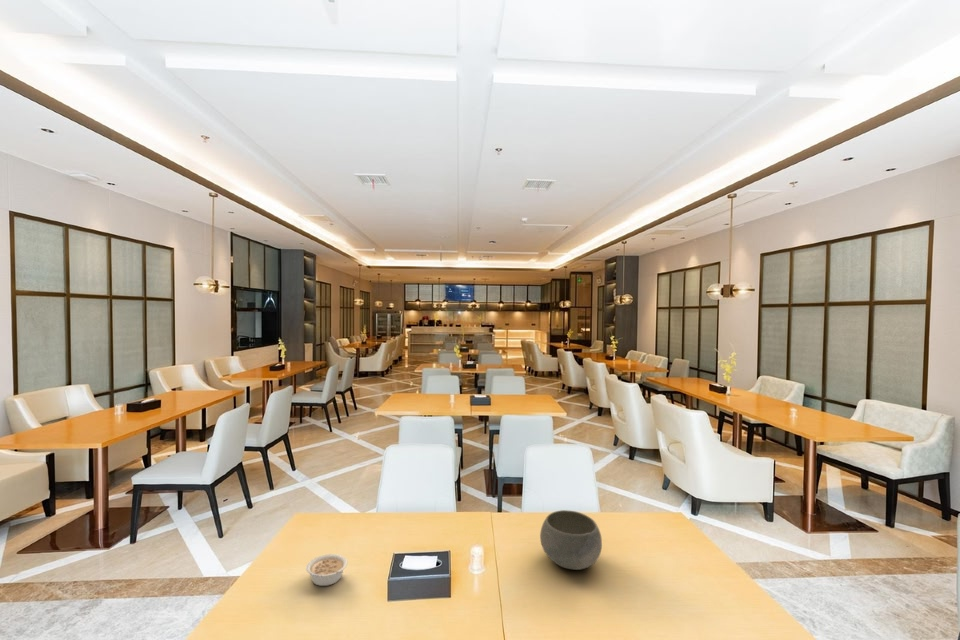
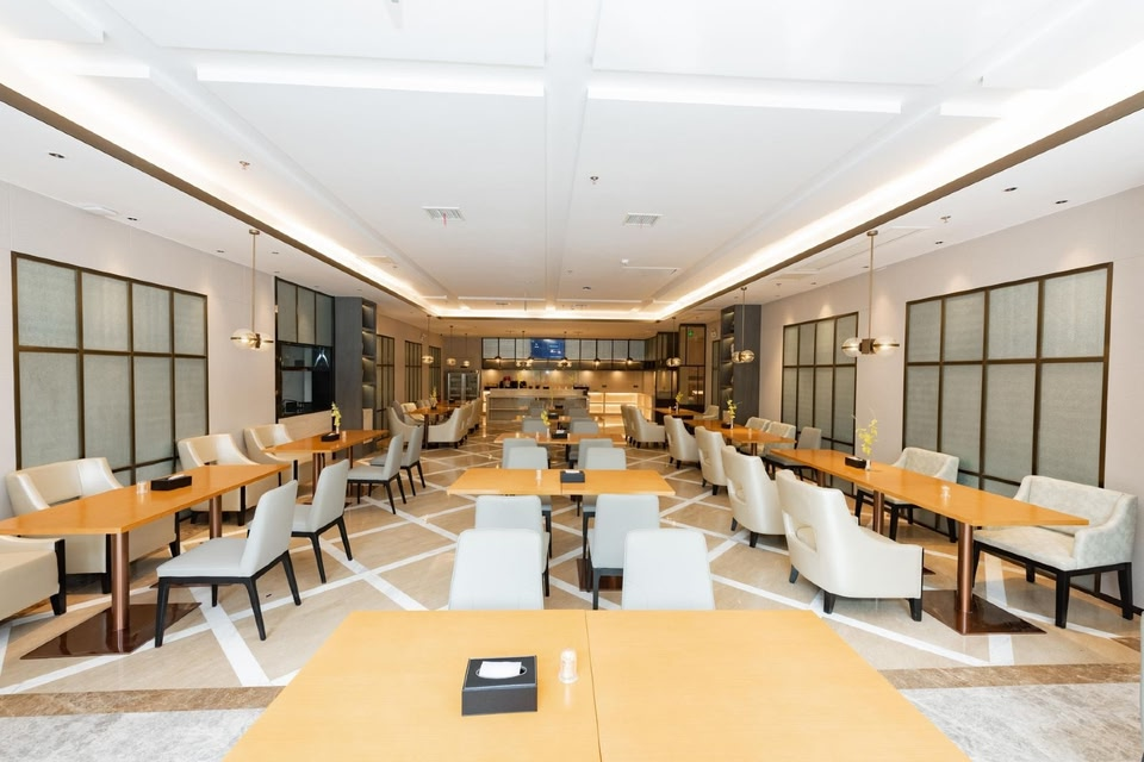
- legume (328, 570)
- bowl (570, 541)
